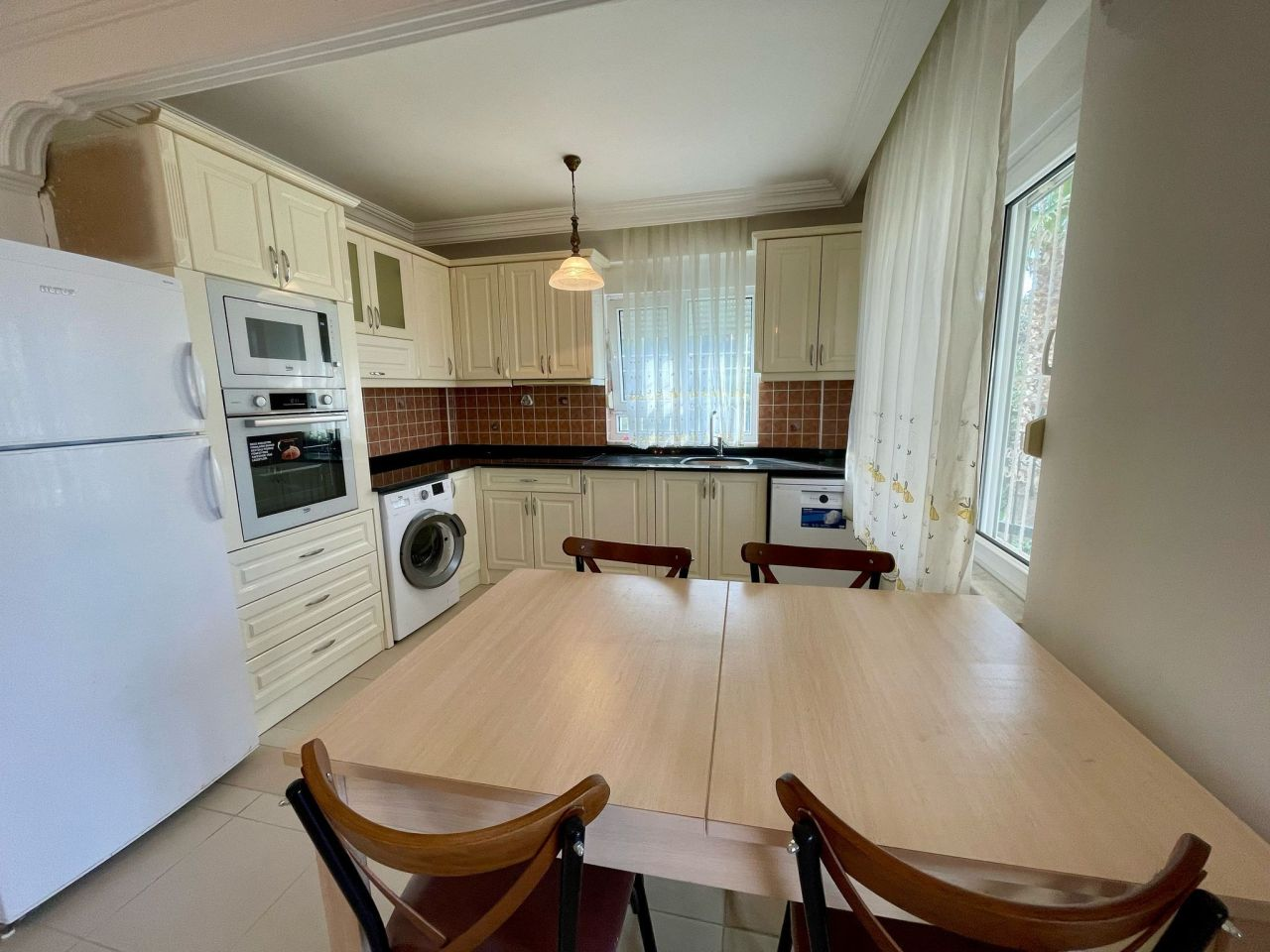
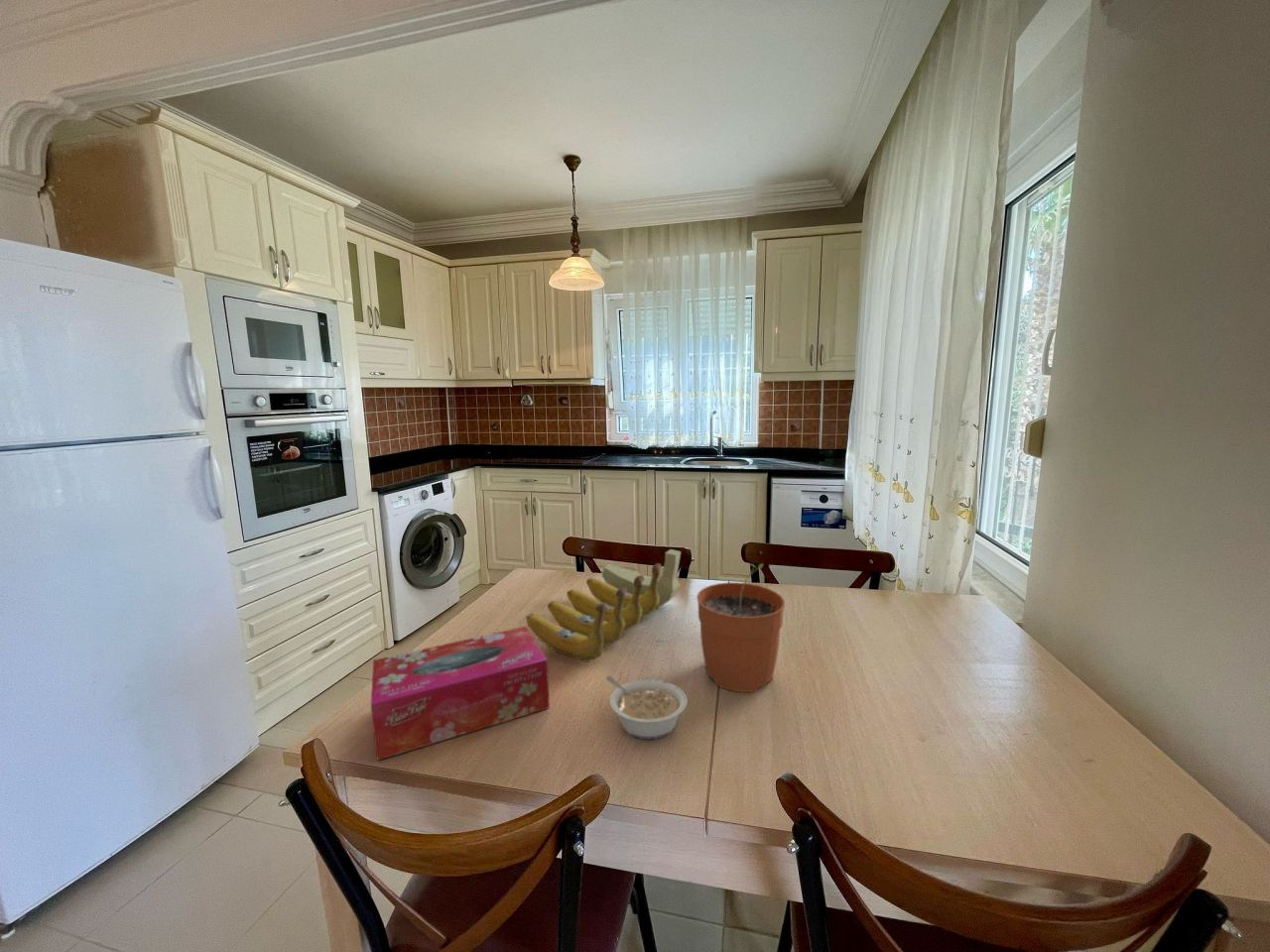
+ legume (645, 708)
+ plant pot (739, 617)
+ tissue box (461, 683)
+ banana (607, 594)
